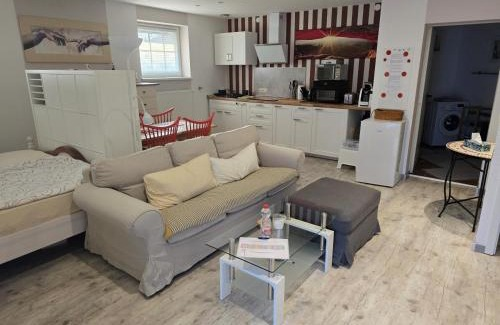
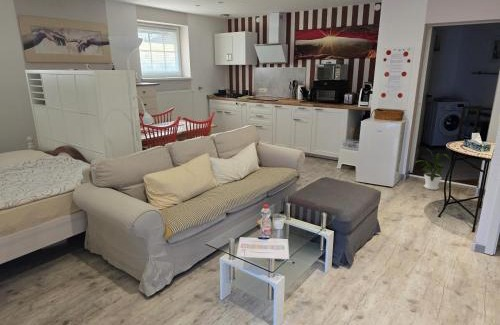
+ house plant (433, 168)
